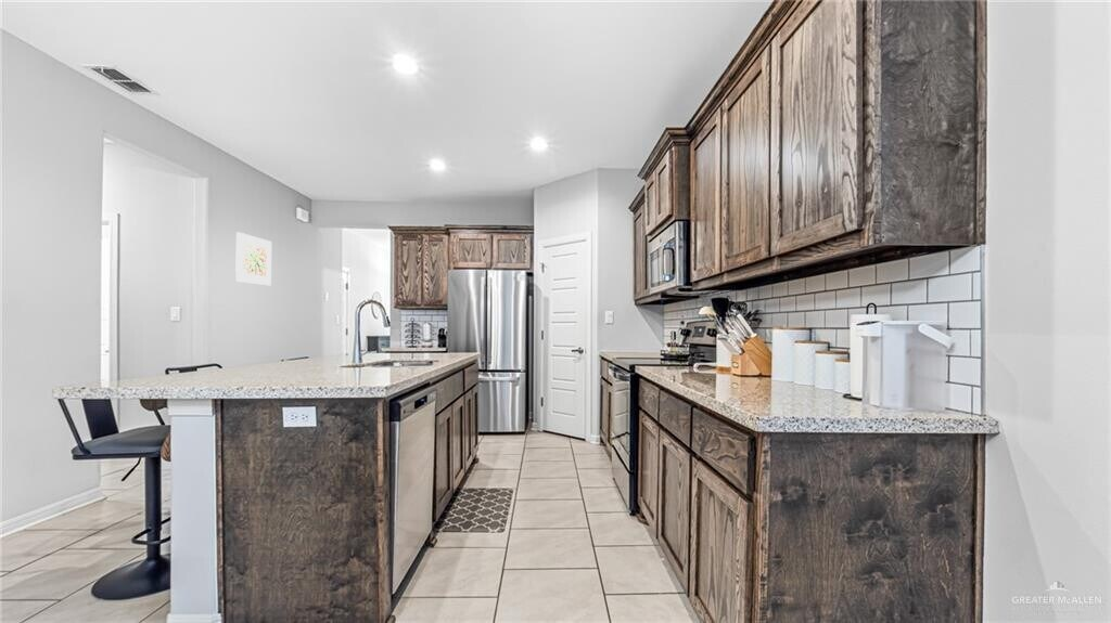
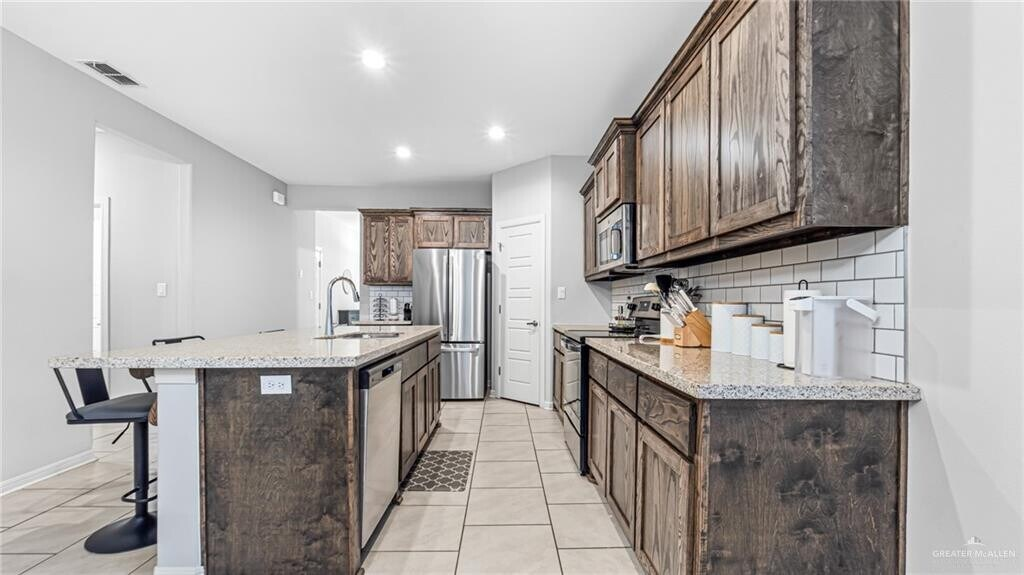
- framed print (254, 260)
